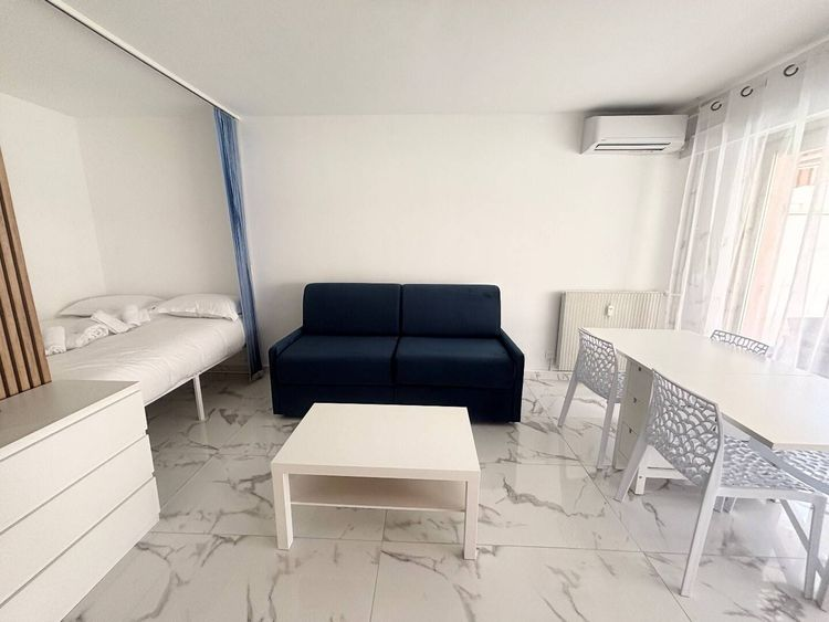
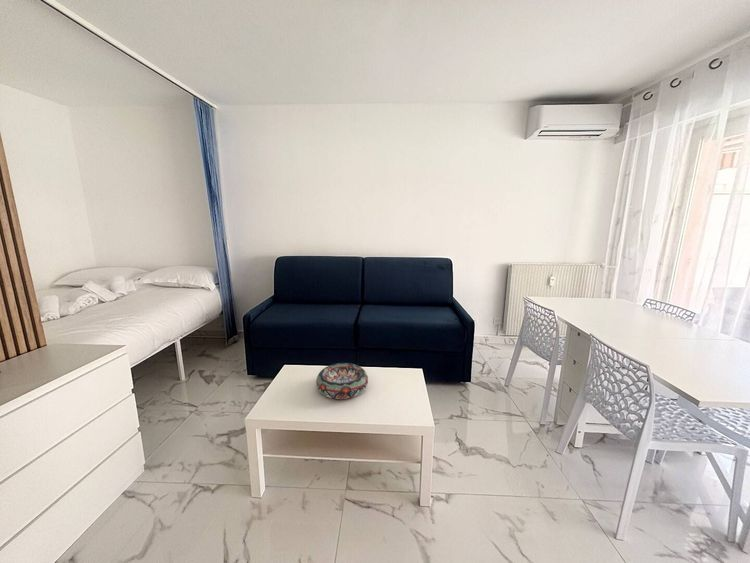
+ decorative bowl (342, 380)
